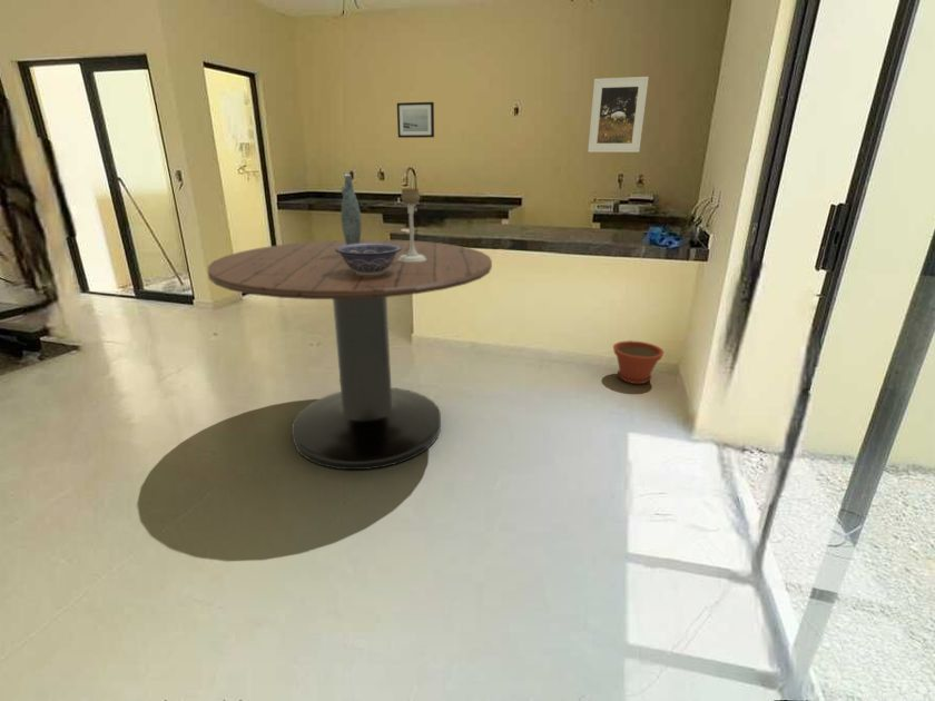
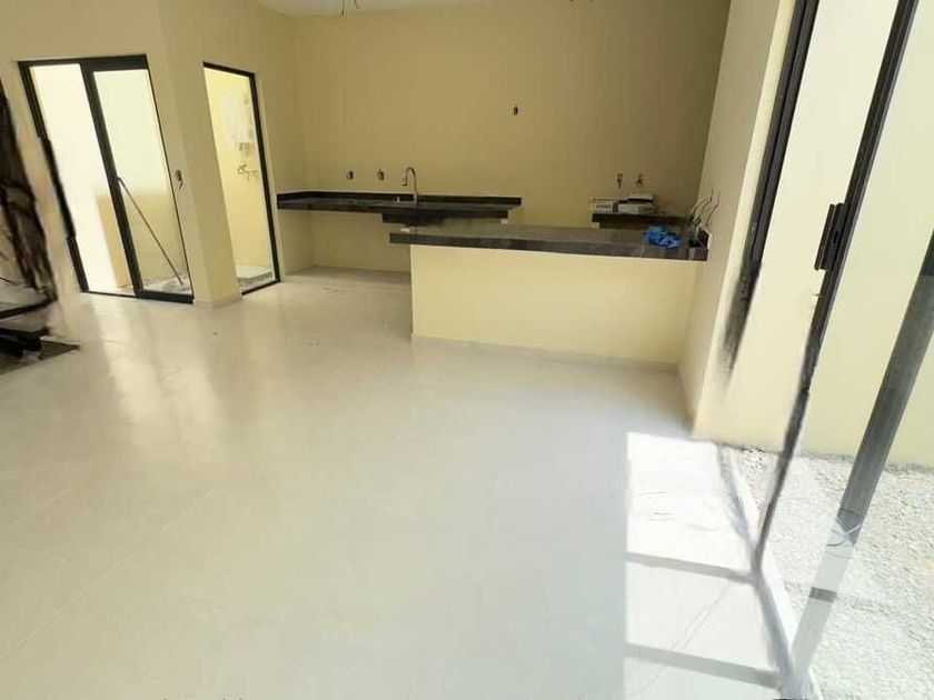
- wall art (415, 120)
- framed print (617, 116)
- candle holder (411, 224)
- plant pot (636, 364)
- dining table (363, 348)
- decorative bowl (368, 259)
- vase (351, 215)
